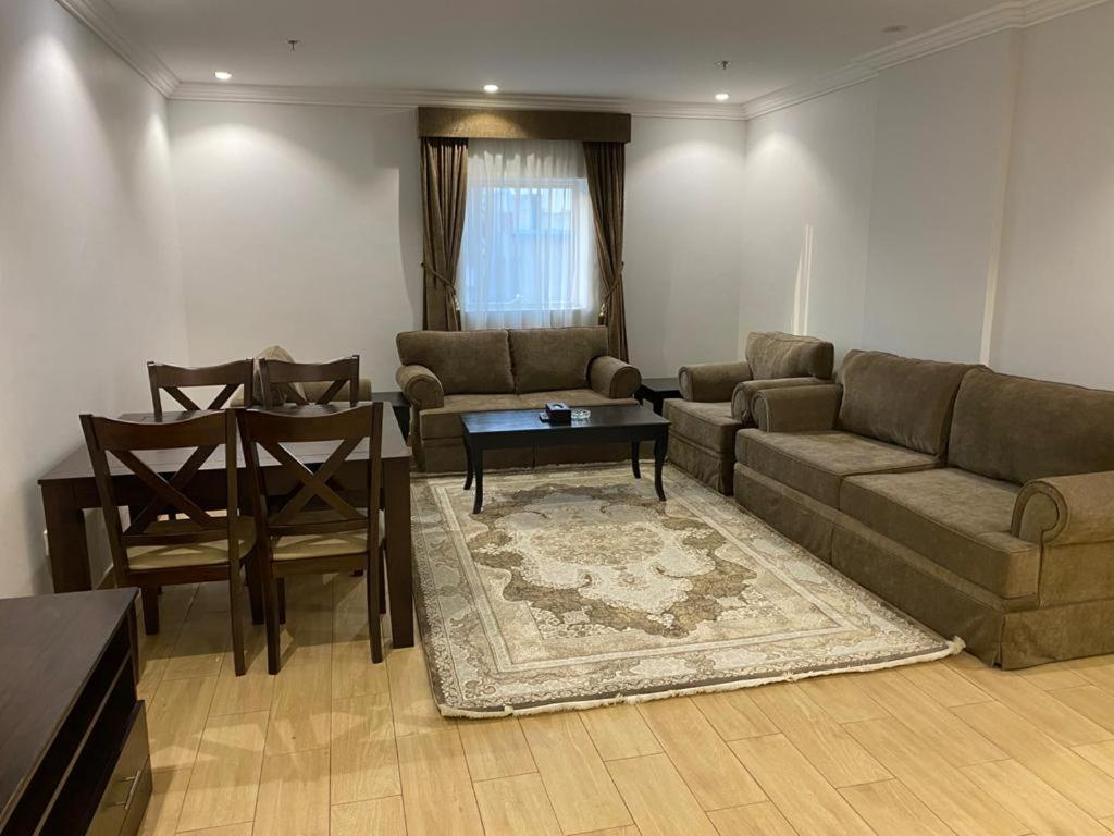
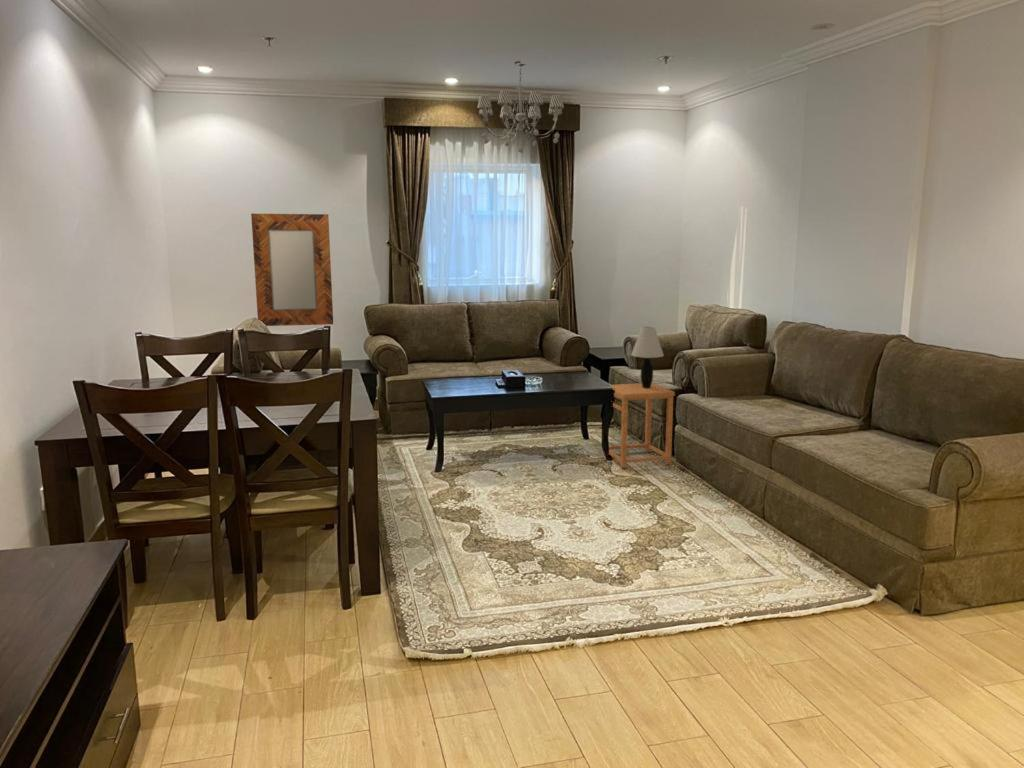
+ chandelier (520, 108)
+ table lamp (647, 357)
+ home mirror (293, 270)
+ side table (645, 424)
